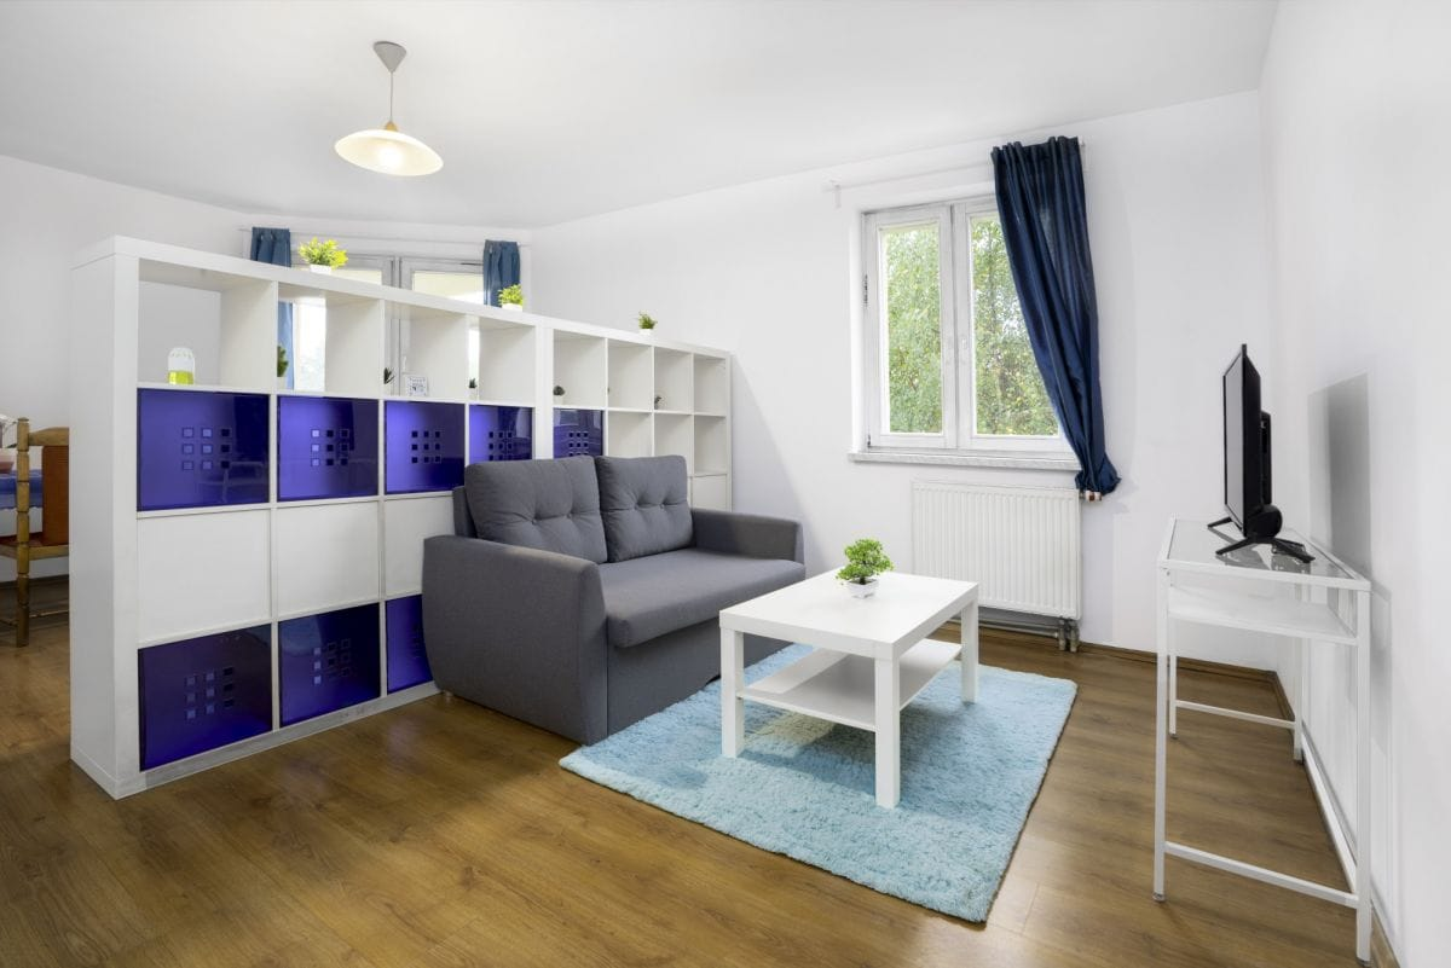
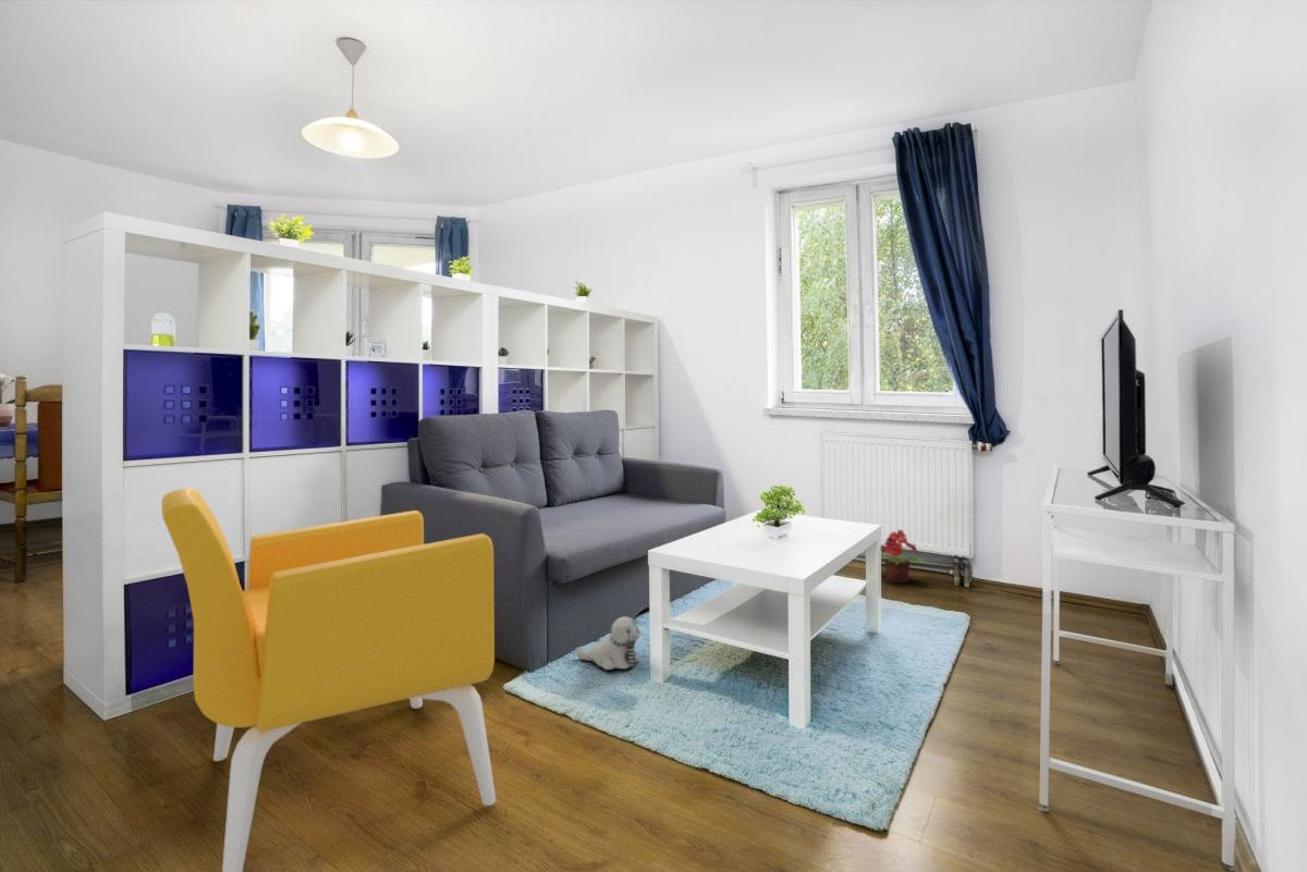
+ potted plant (902, 554)
+ plush toy (609, 638)
+ armchair (325, 635)
